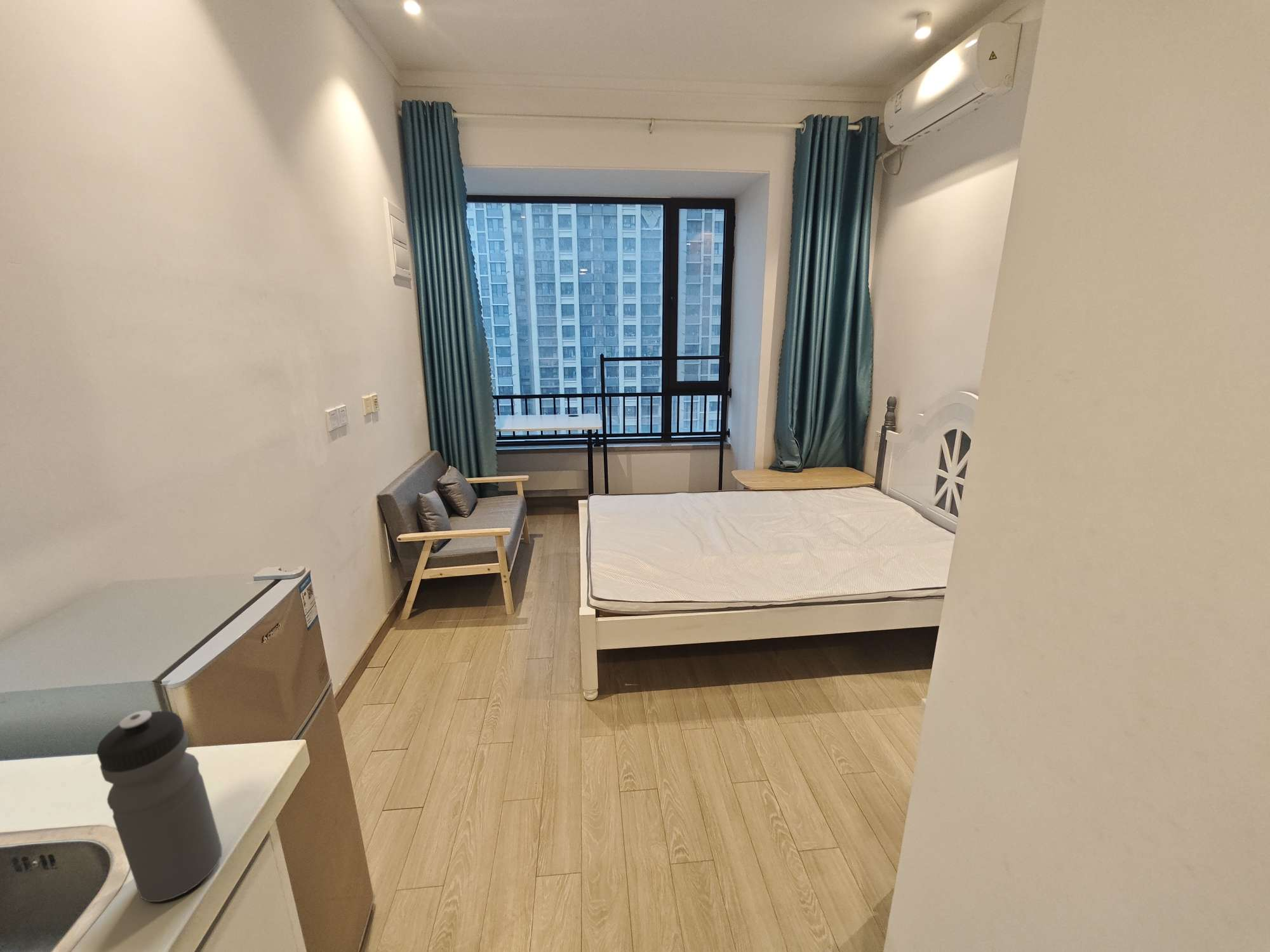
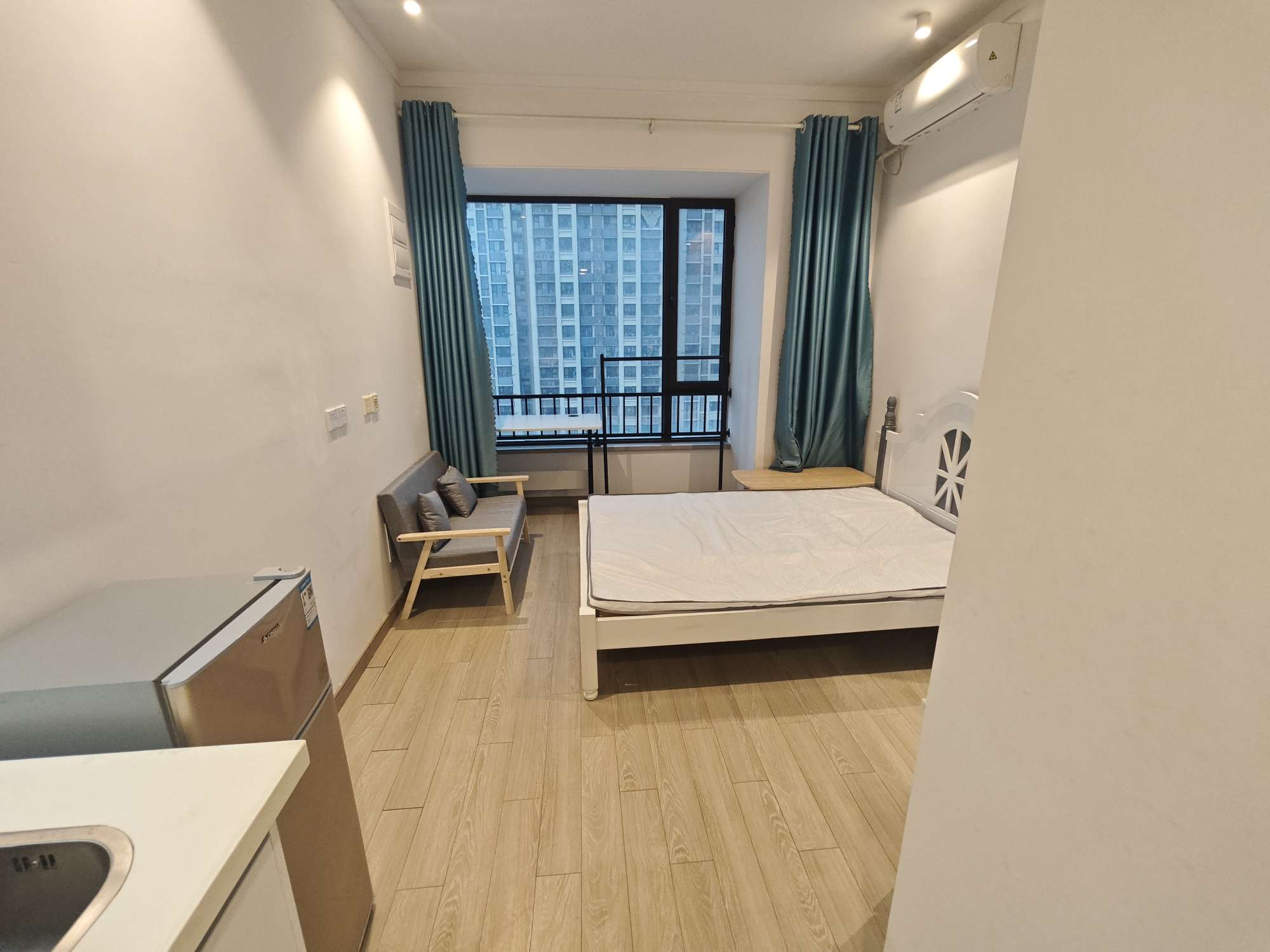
- water bottle (159, 798)
